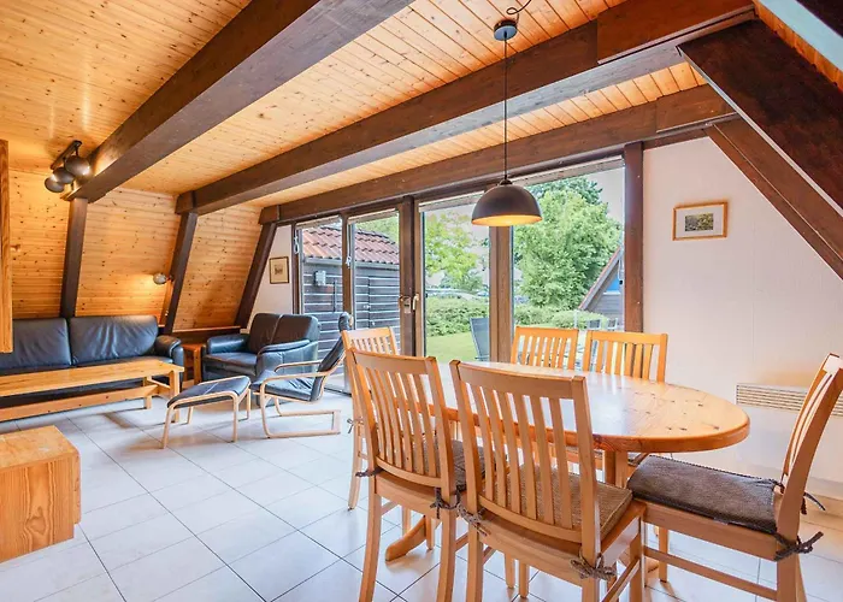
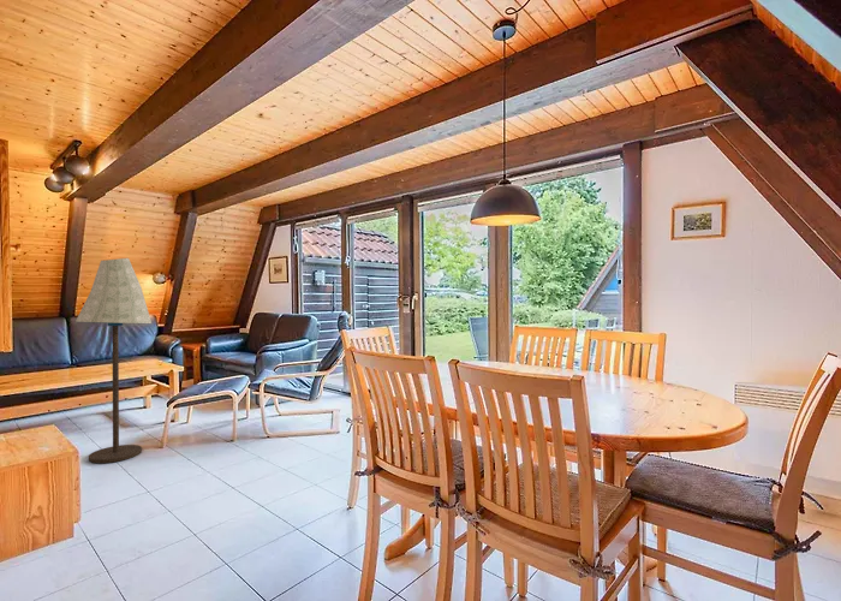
+ floor lamp (115, 356)
